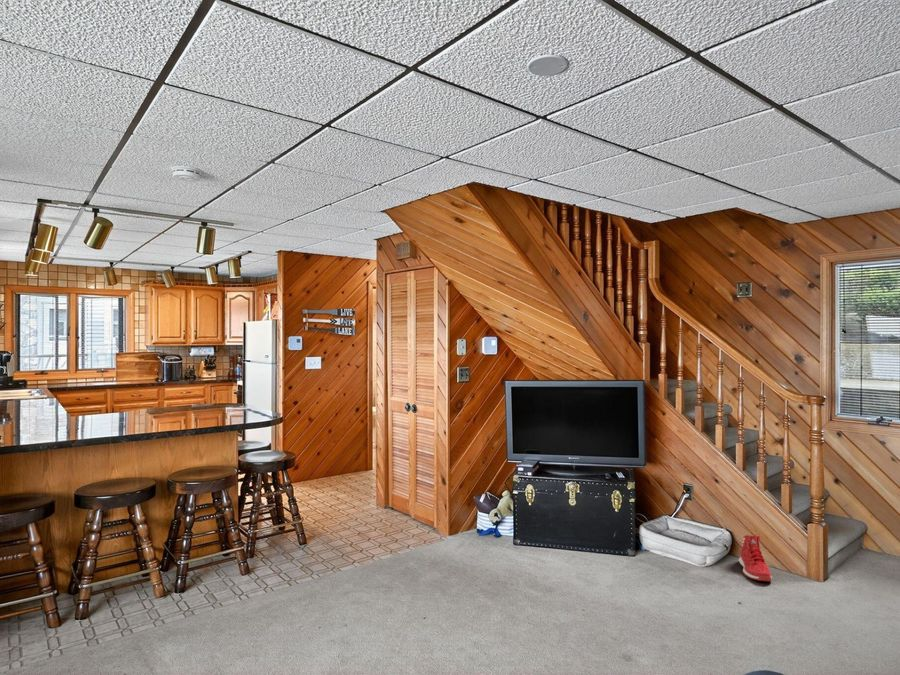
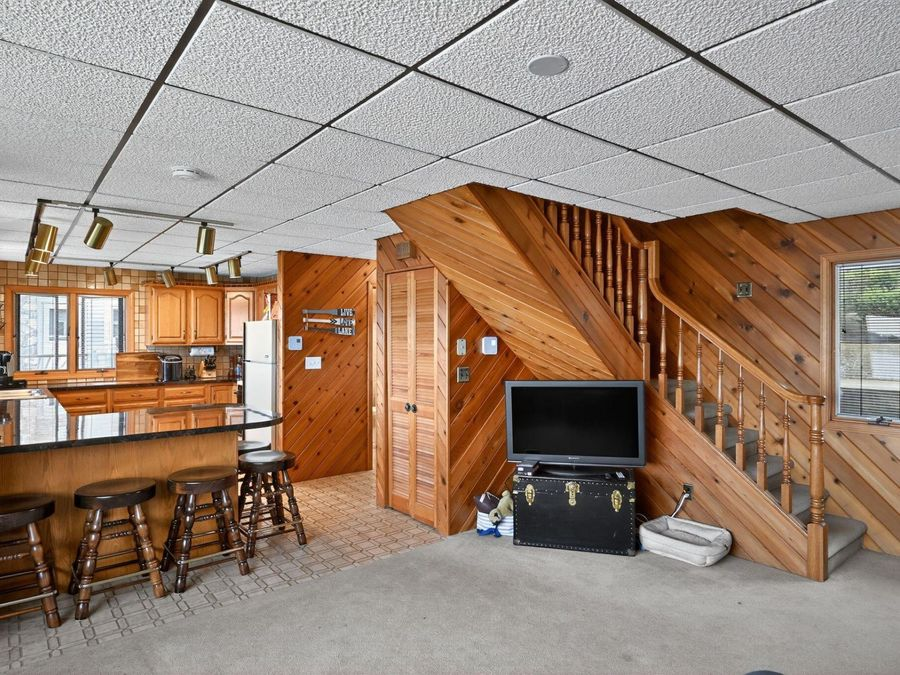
- sneaker (754, 555)
